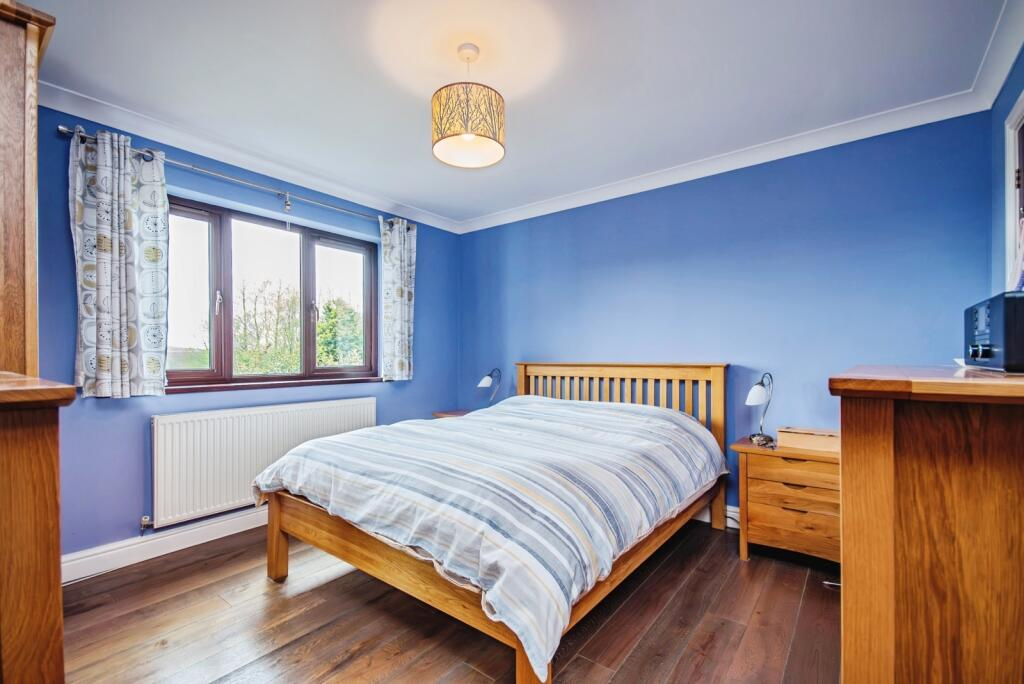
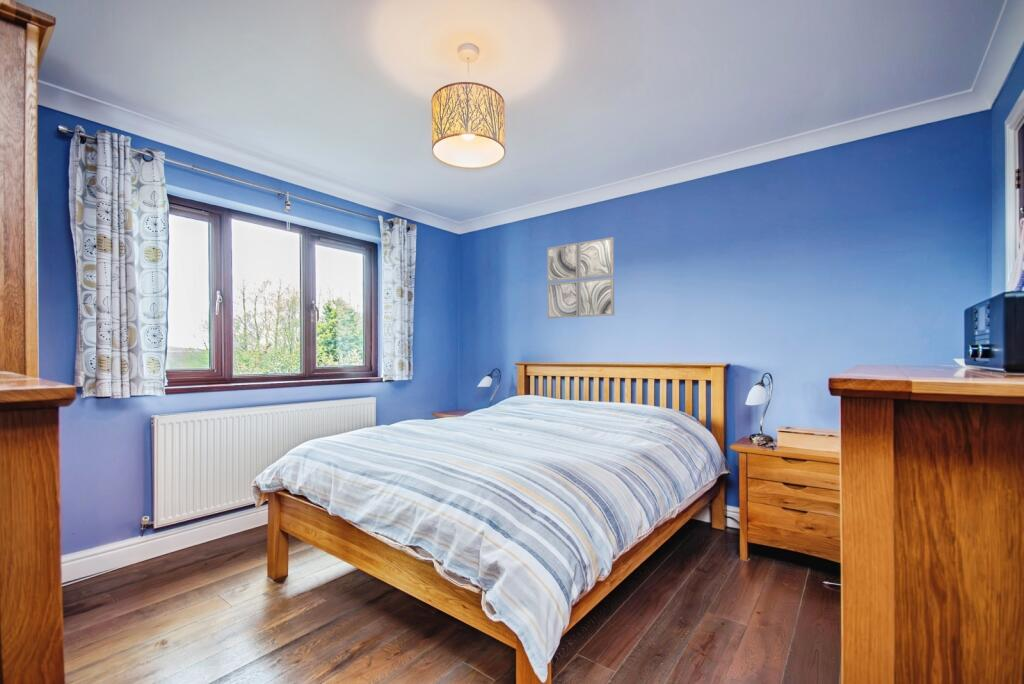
+ wall art (579, 278)
